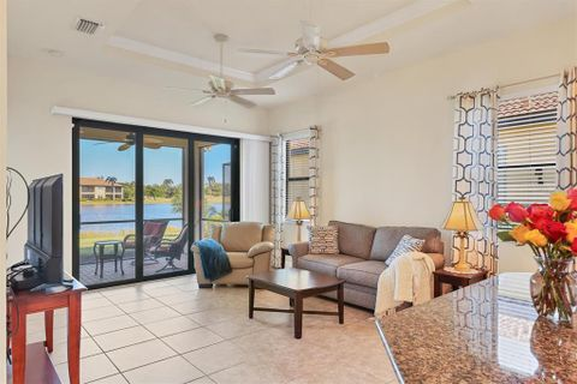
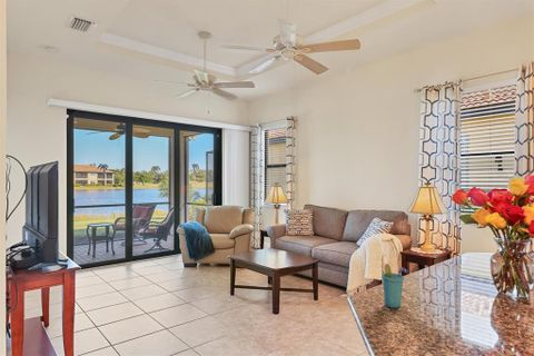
+ cup (394, 285)
